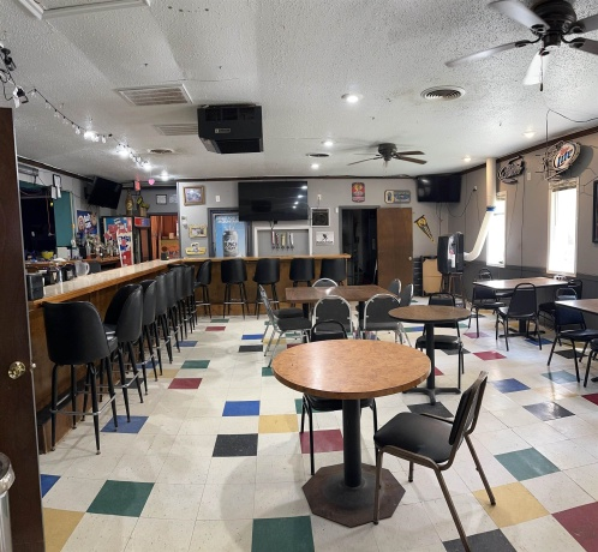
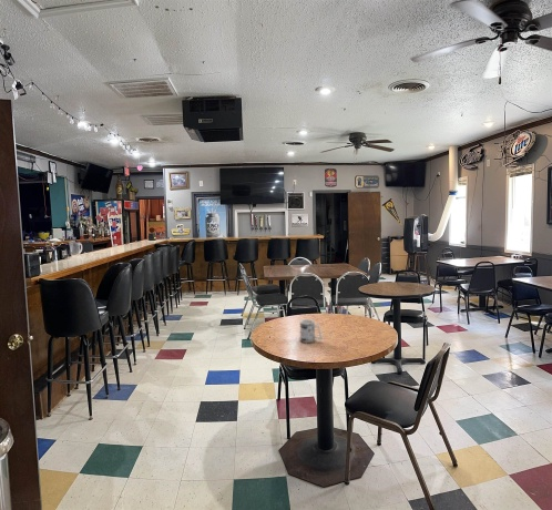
+ mug (310, 330)
